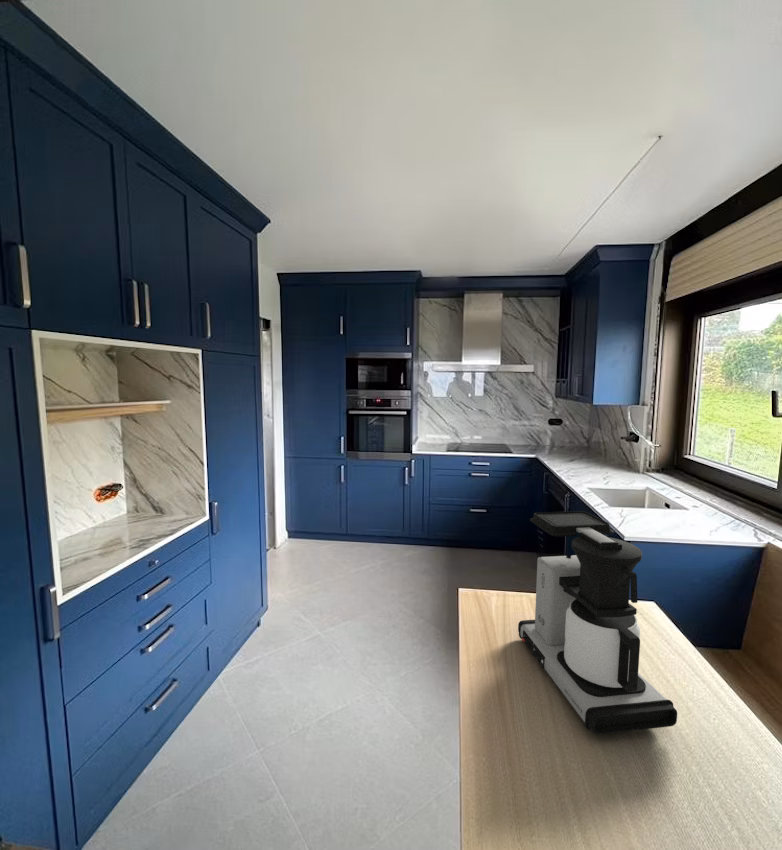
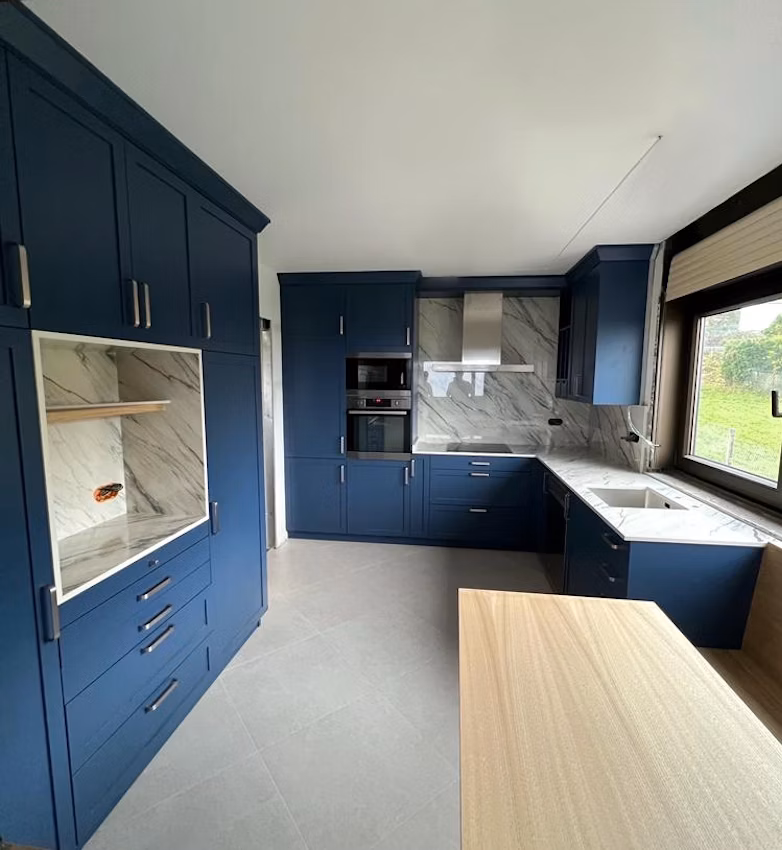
- coffee maker (588, 605)
